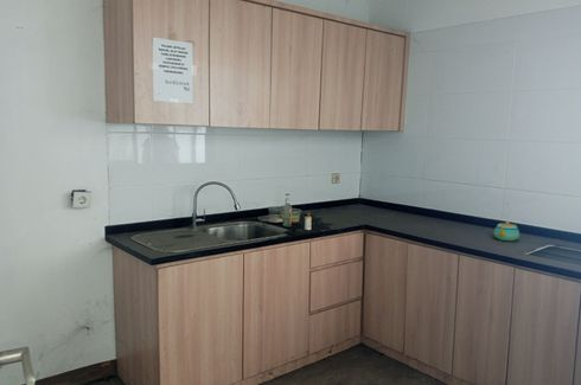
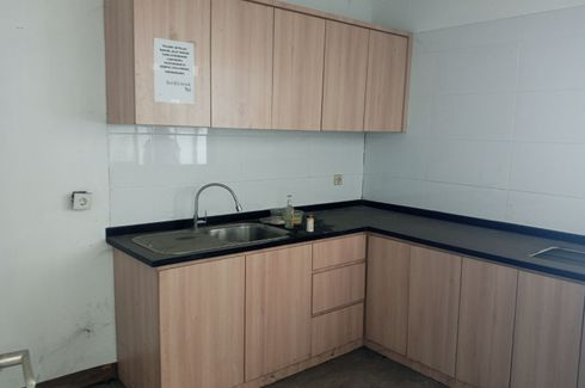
- teapot (506, 230)
